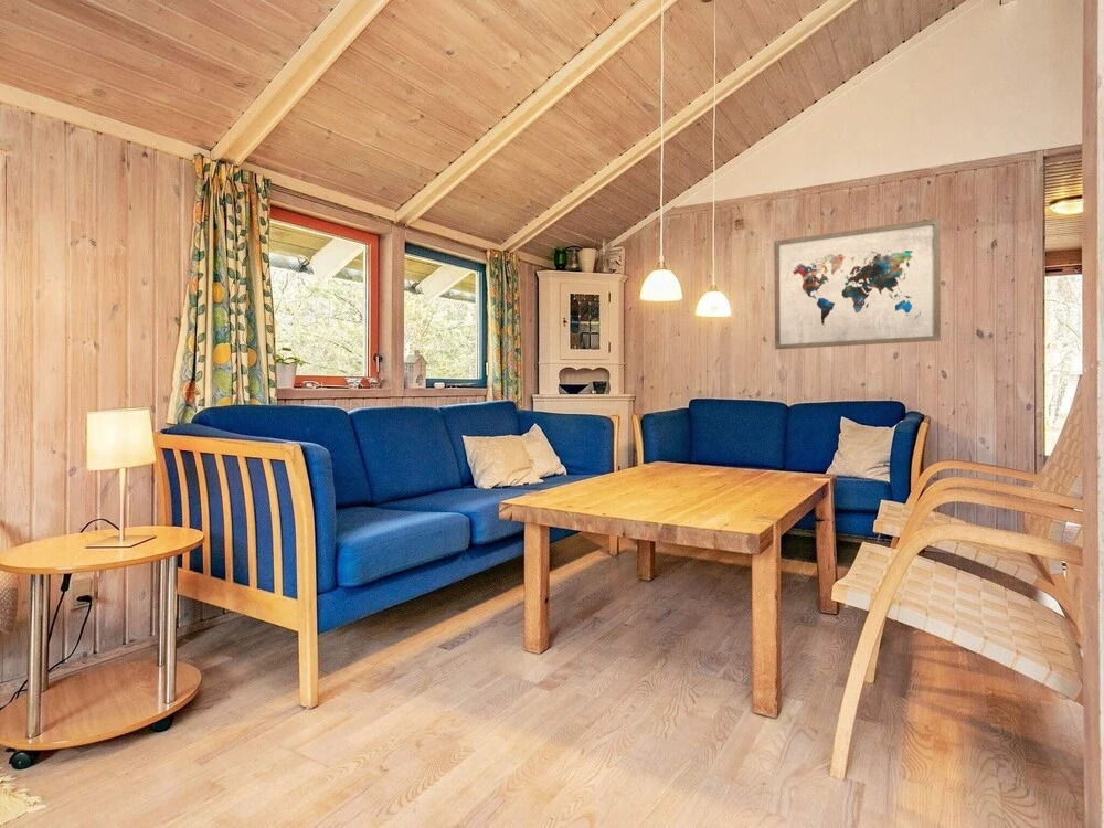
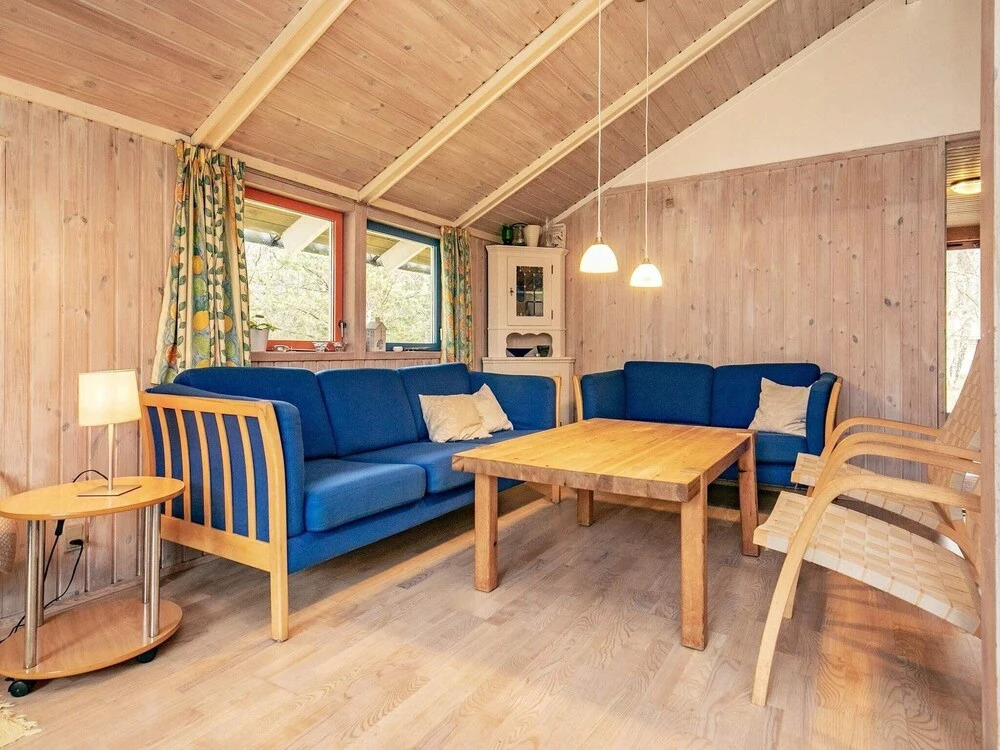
- wall art (852, 287)
